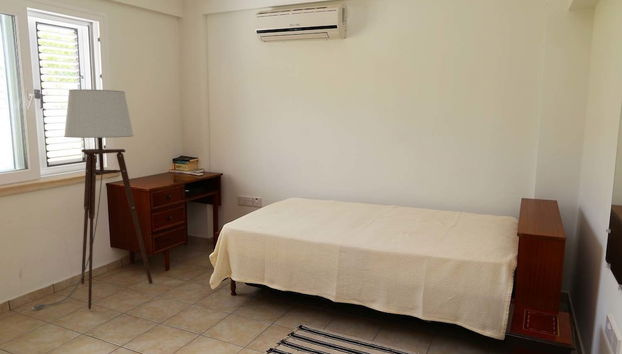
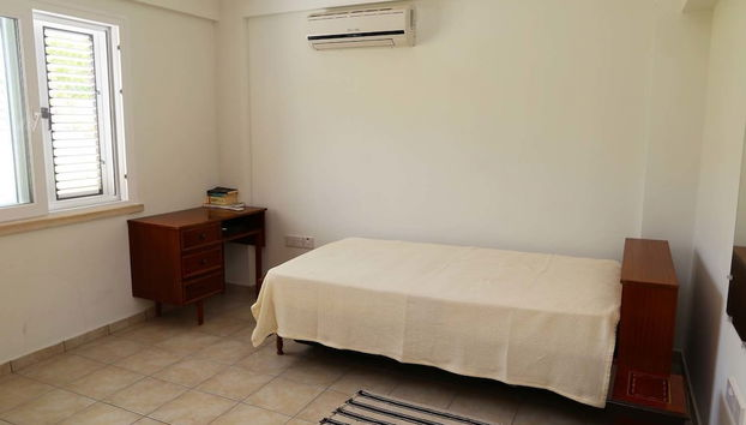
- floor lamp (87, 195)
